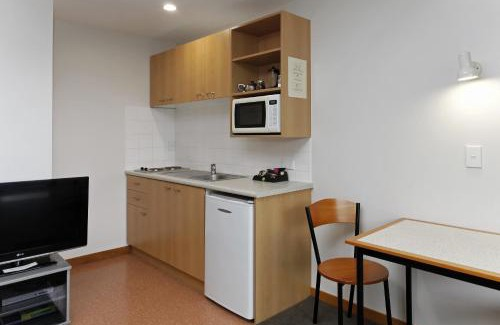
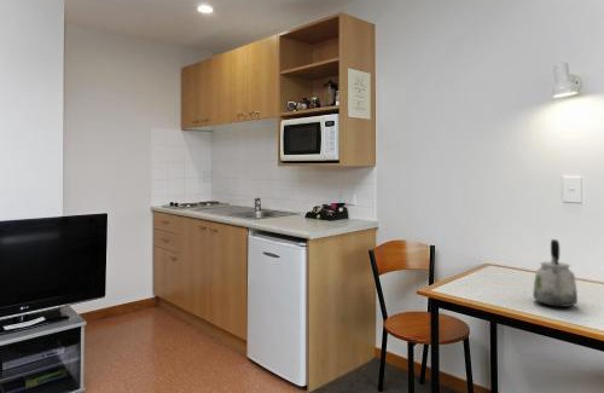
+ kettle (553, 270)
